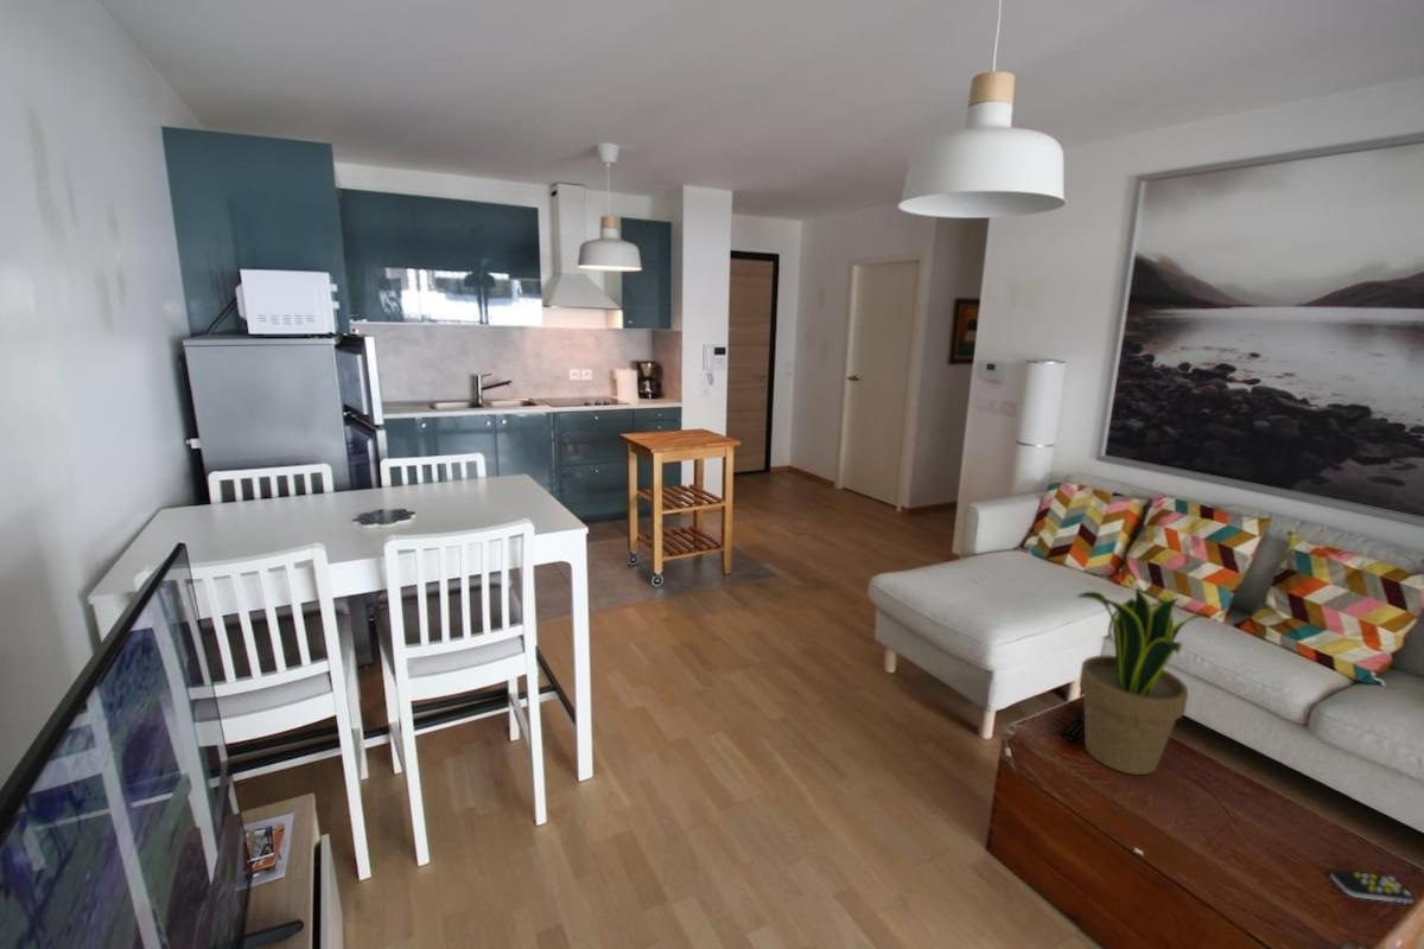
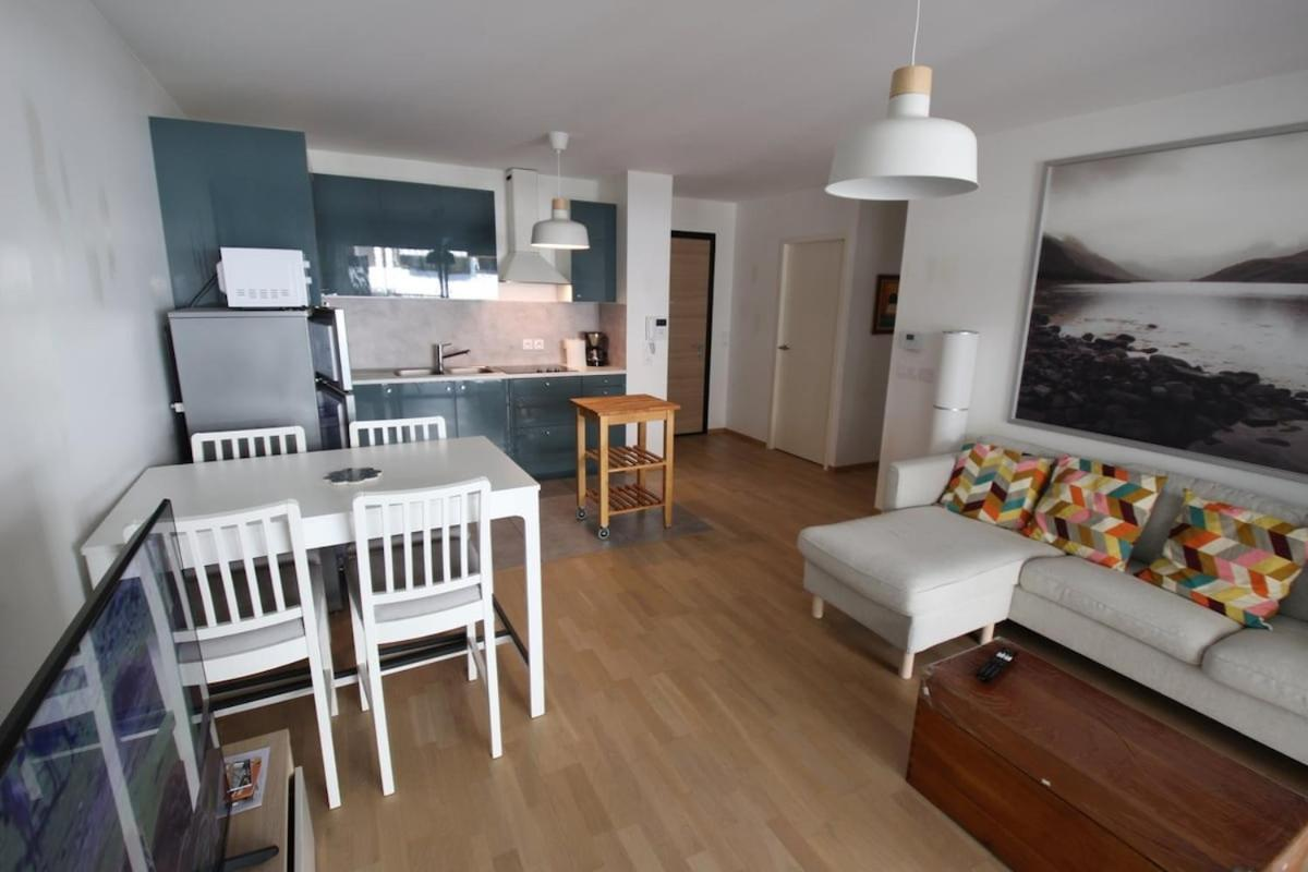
- remote control (1371, 885)
- potted plant (1132, 676)
